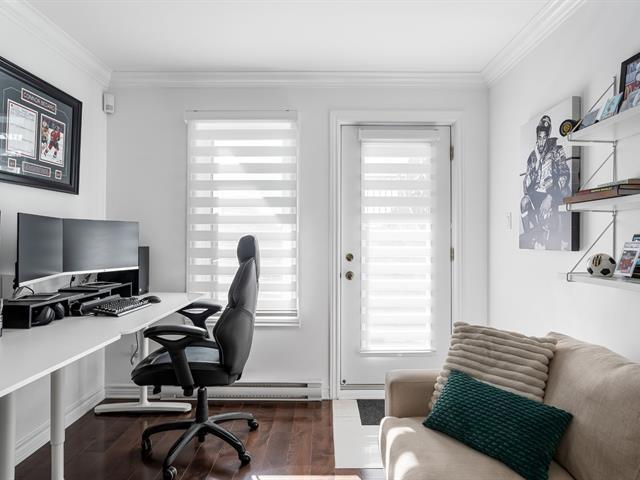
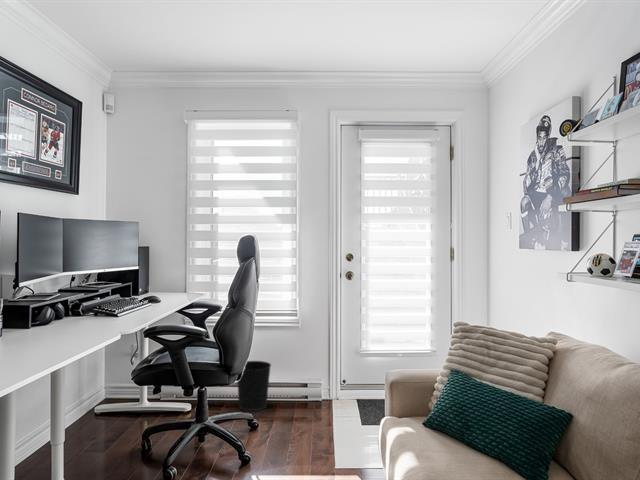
+ wastebasket (253, 385)
